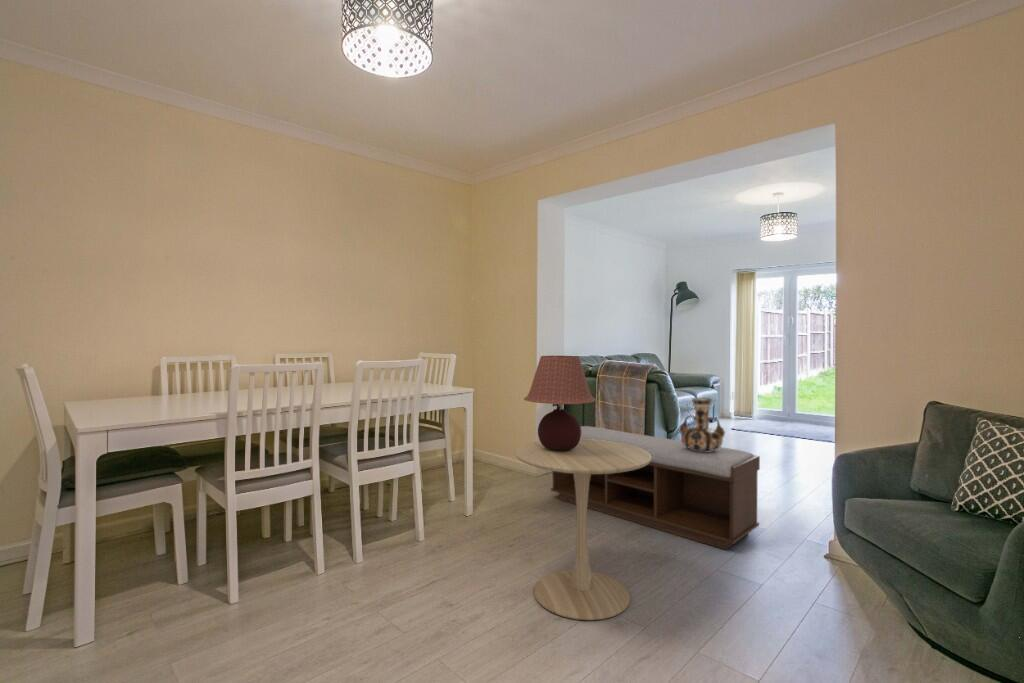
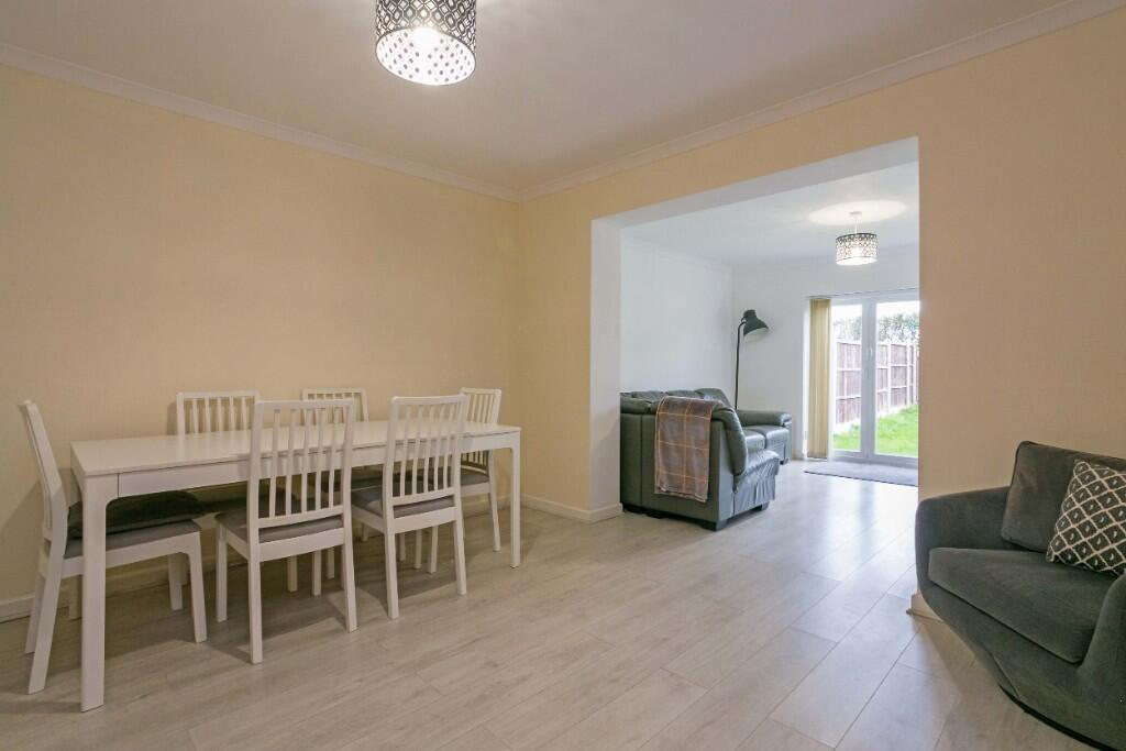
- bench (644, 476)
- table lamp (559, 402)
- decorative vase (701, 423)
- side table (581, 523)
